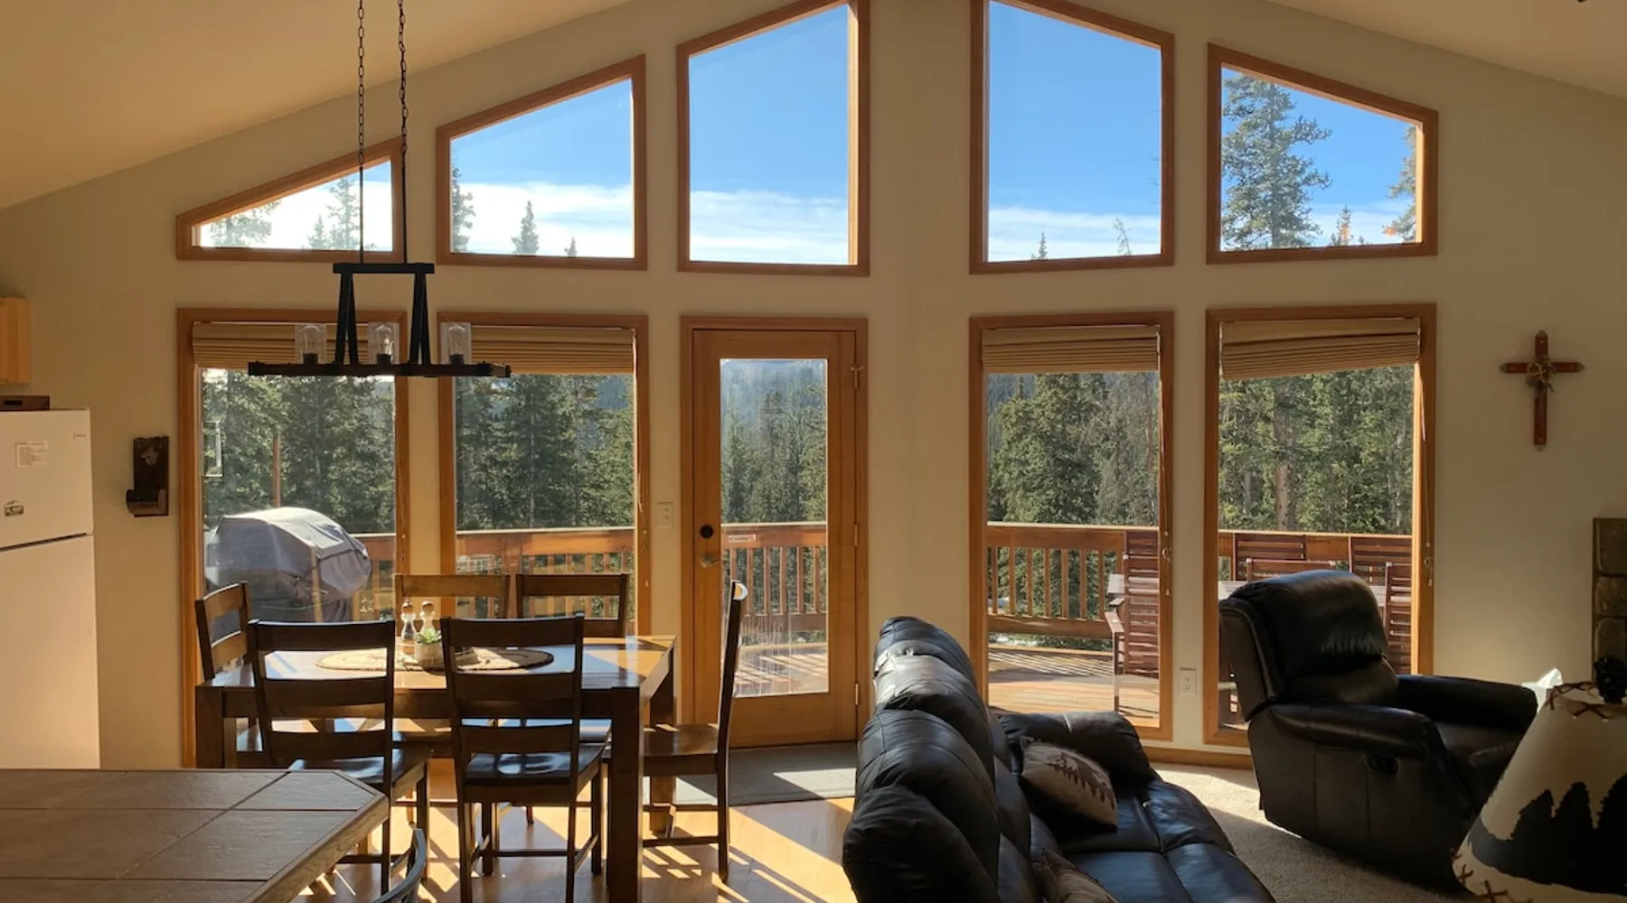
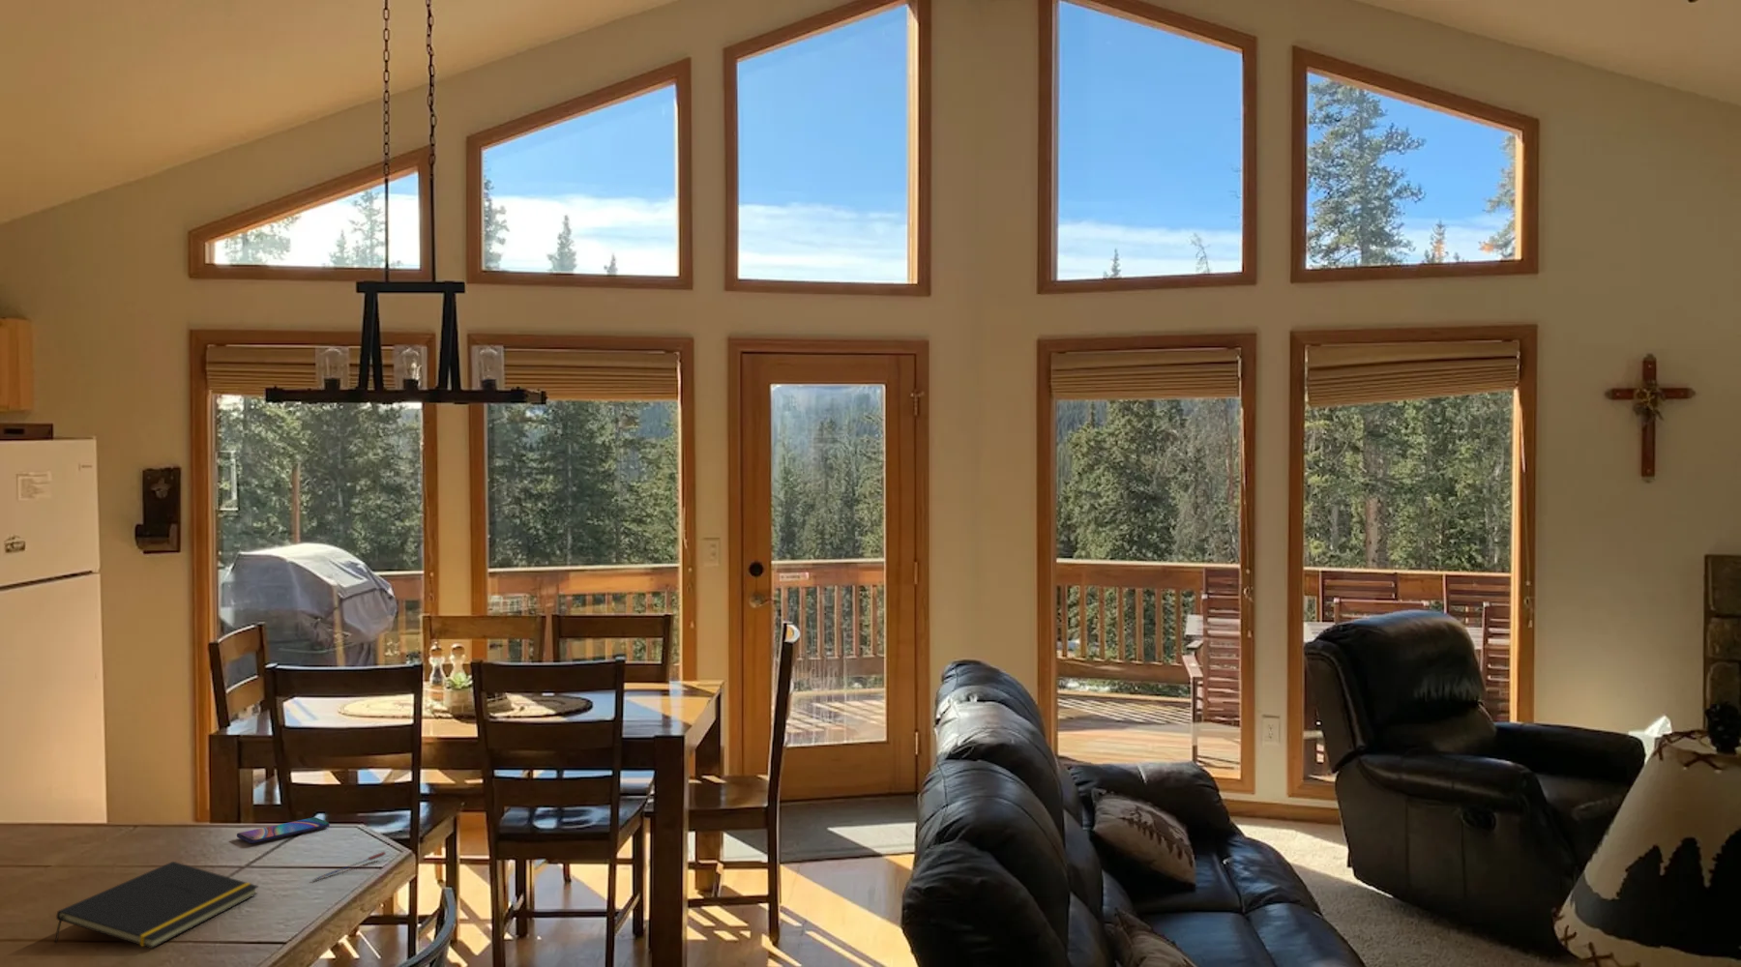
+ notepad (162, 902)
+ smartphone (283, 830)
+ pen (349, 866)
